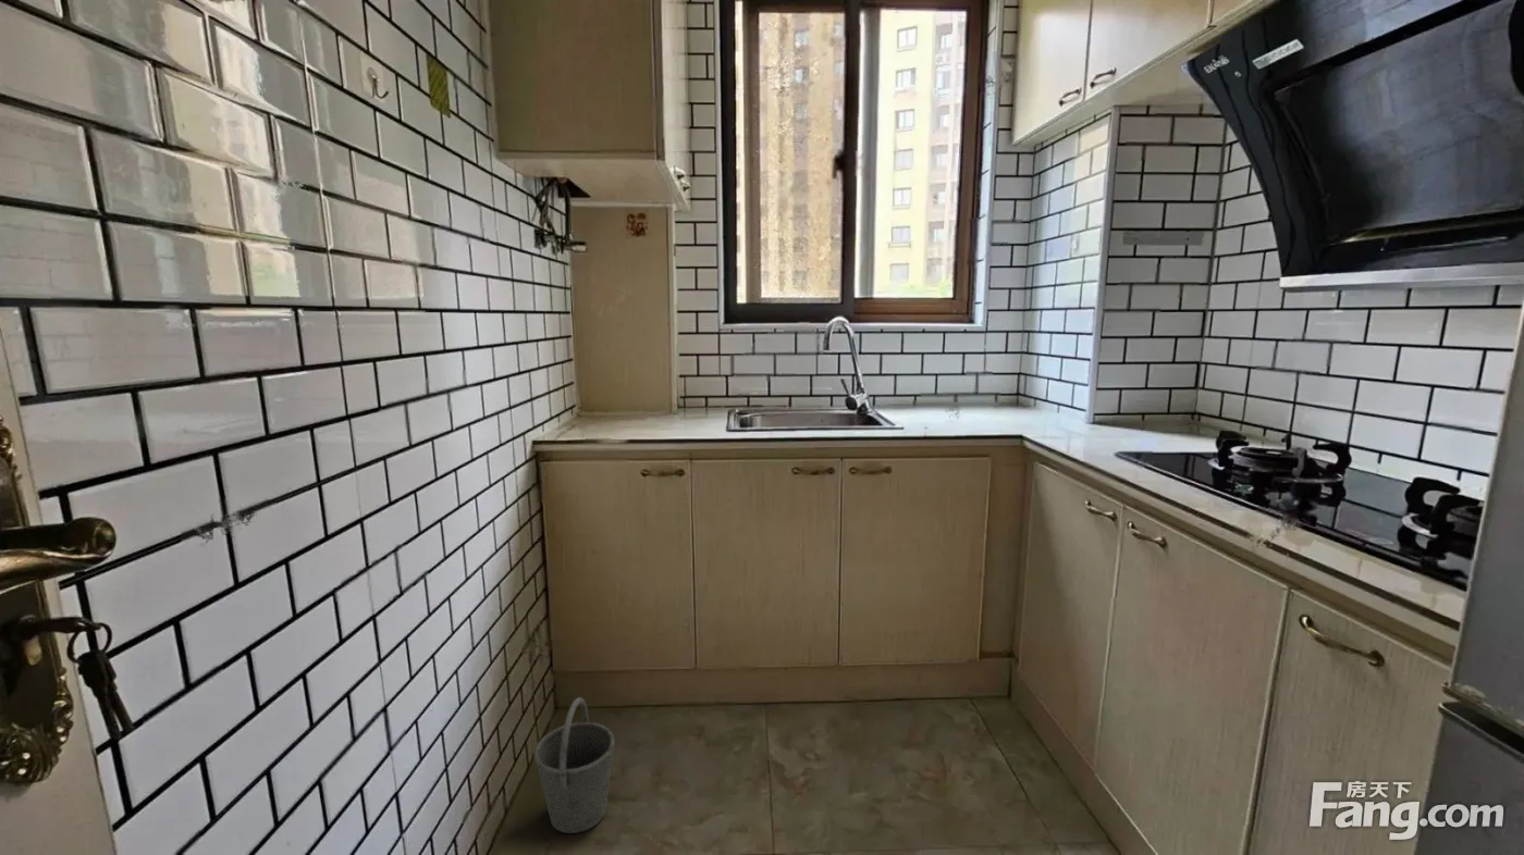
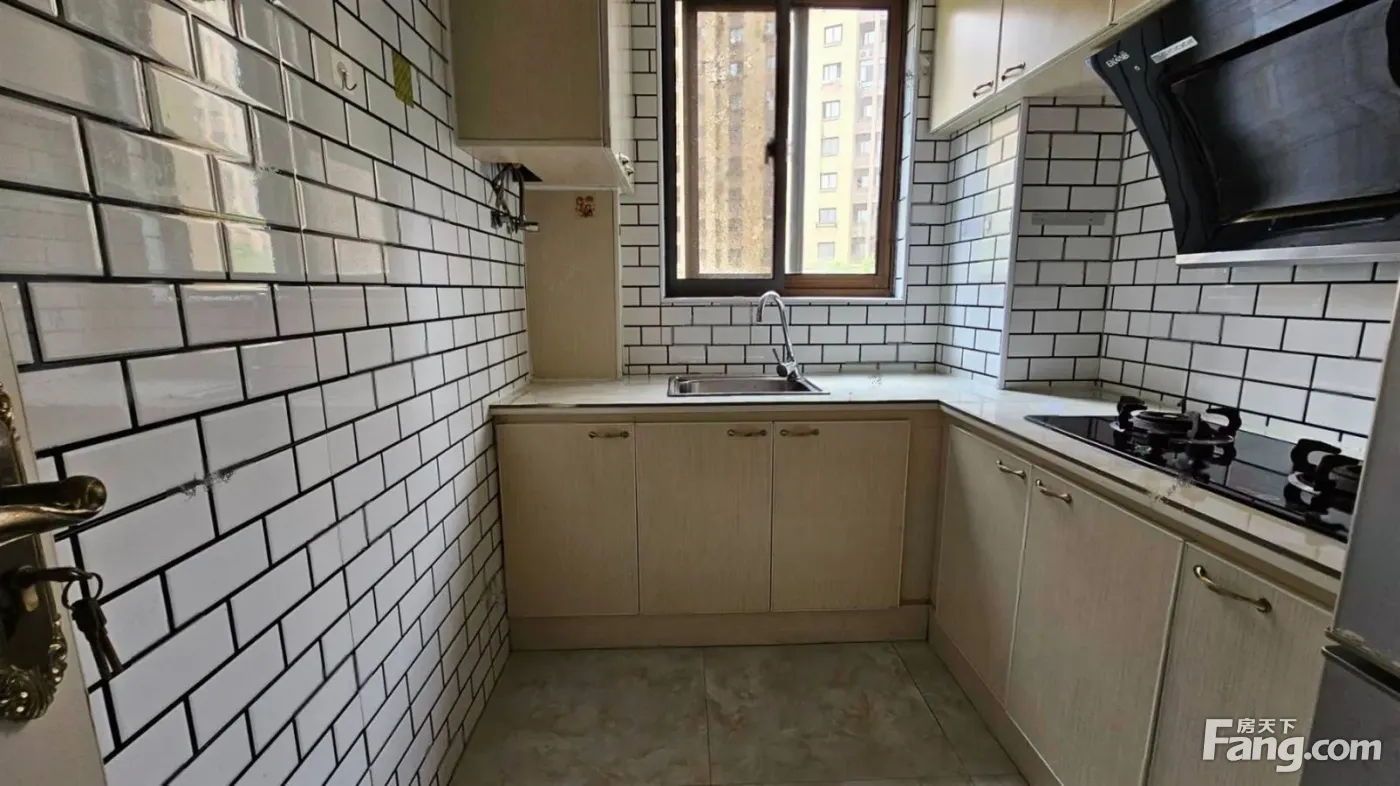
- bucket (575, 759)
